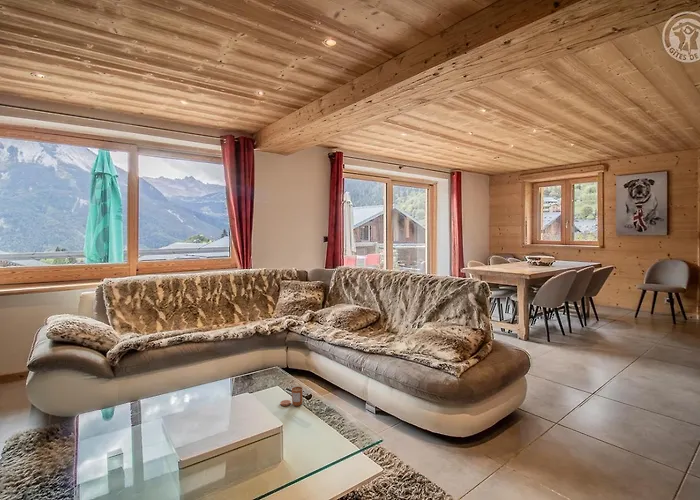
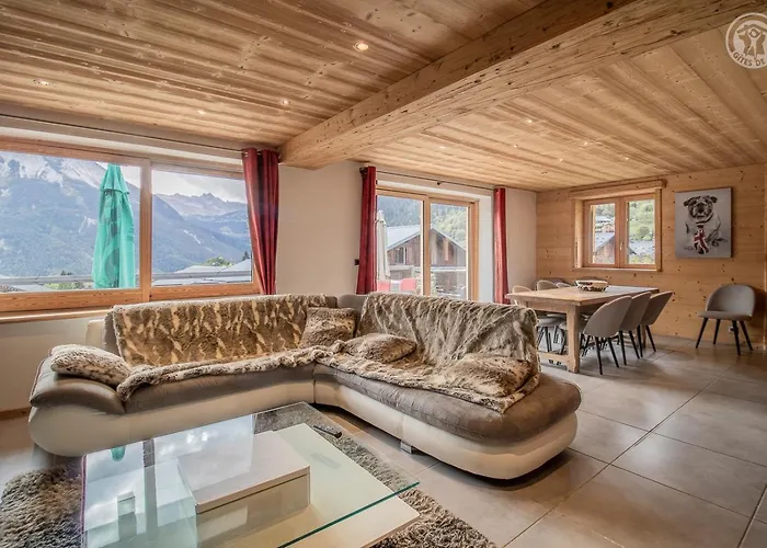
- candle (292, 396)
